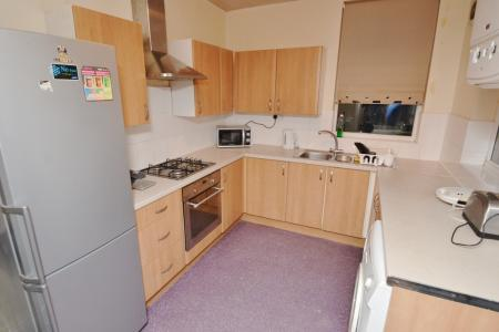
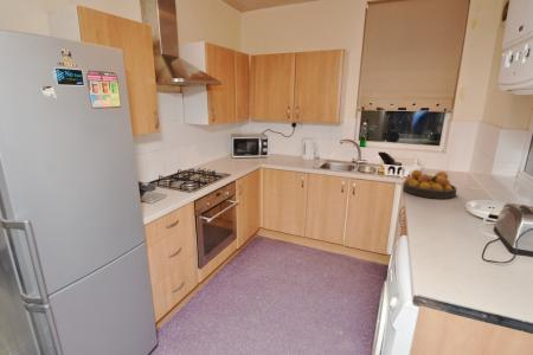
+ fruit bowl (429, 181)
